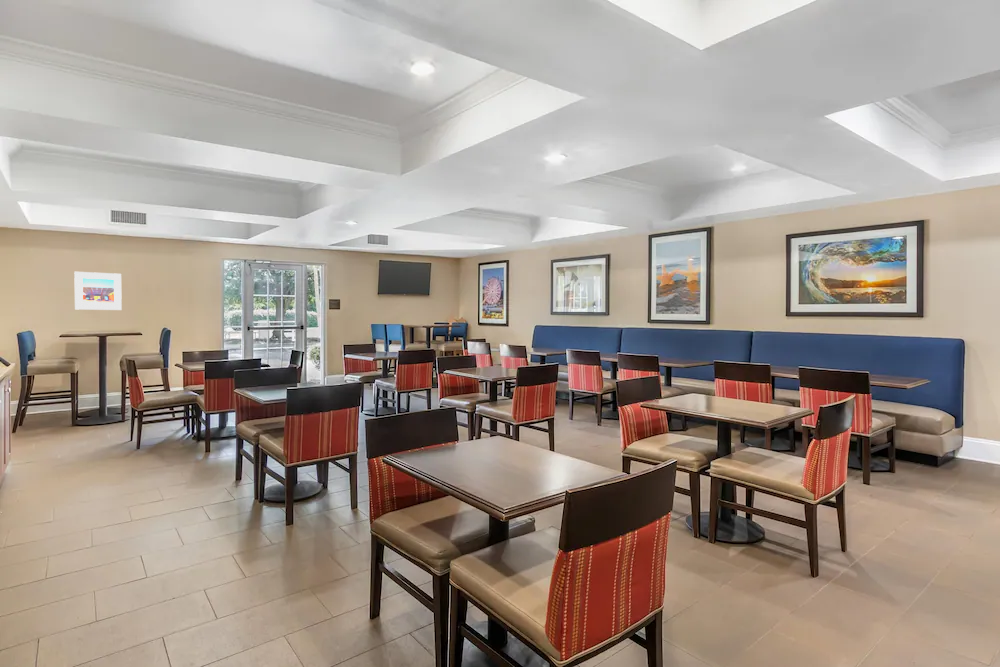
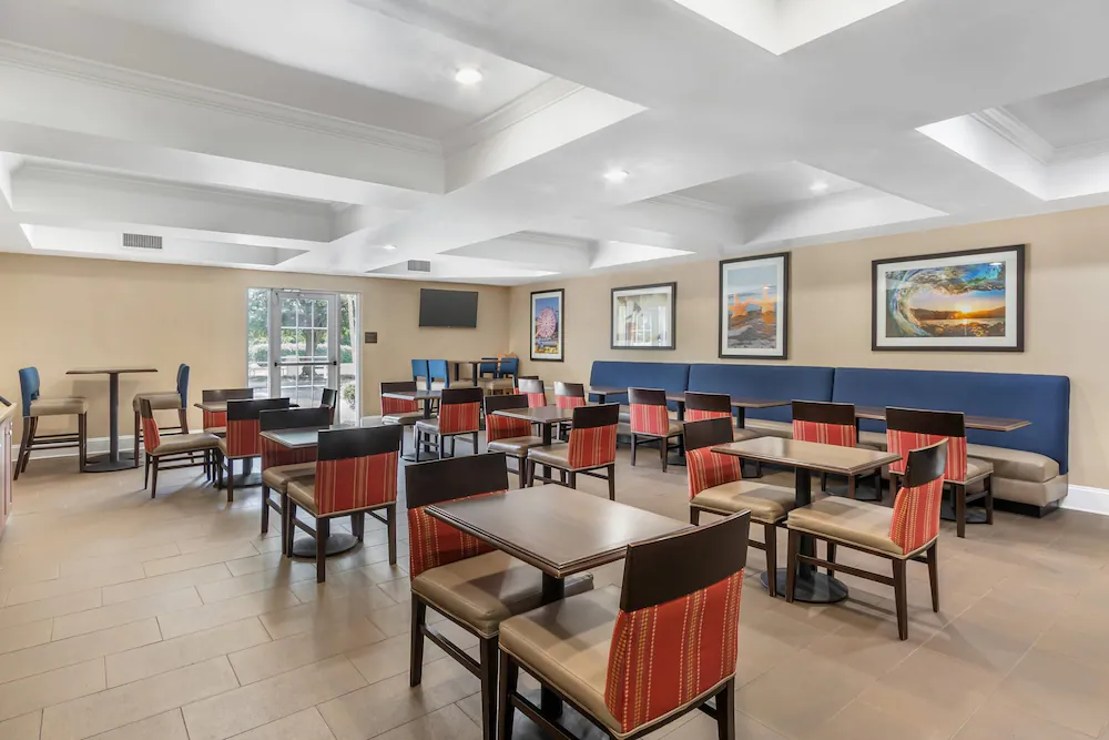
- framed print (98, 291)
